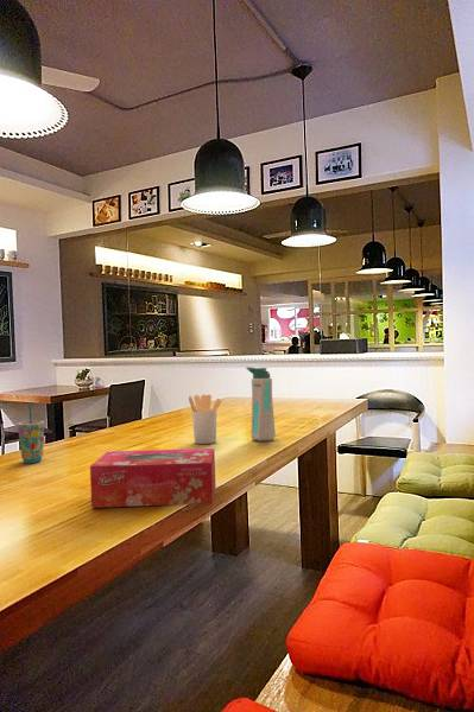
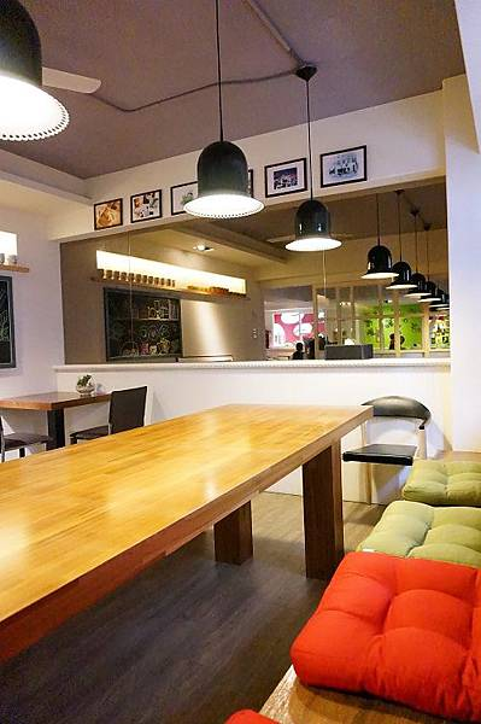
- cup (31, 432)
- tissue box (156, 476)
- water bottle (260, 402)
- utensil holder (203, 417)
